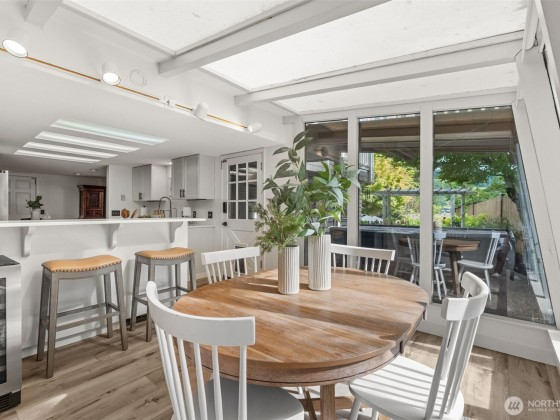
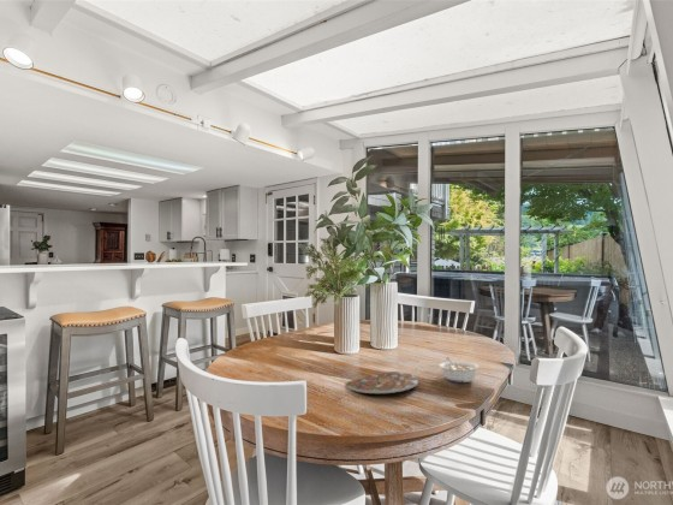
+ legume (457, 370)
+ plate (381, 381)
